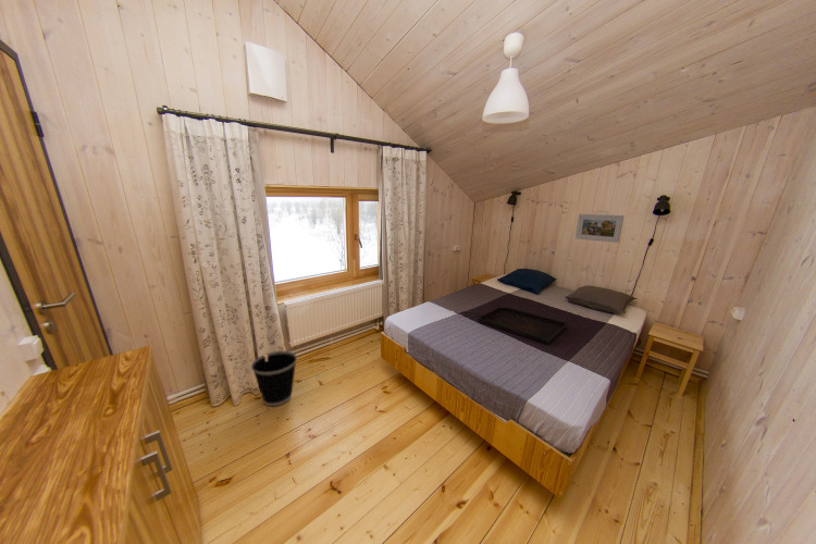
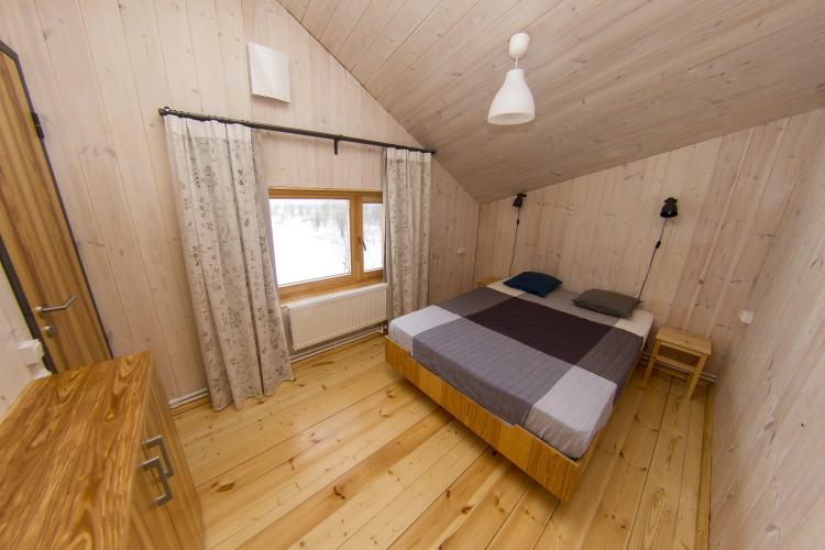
- serving tray (521, 322)
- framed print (597, 227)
- wastebasket (276, 379)
